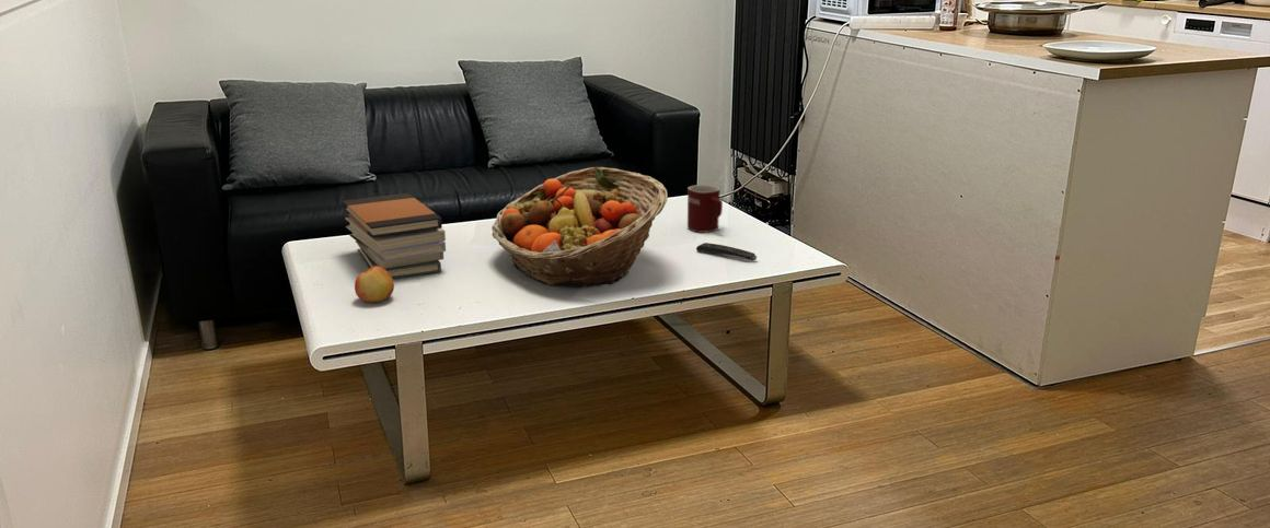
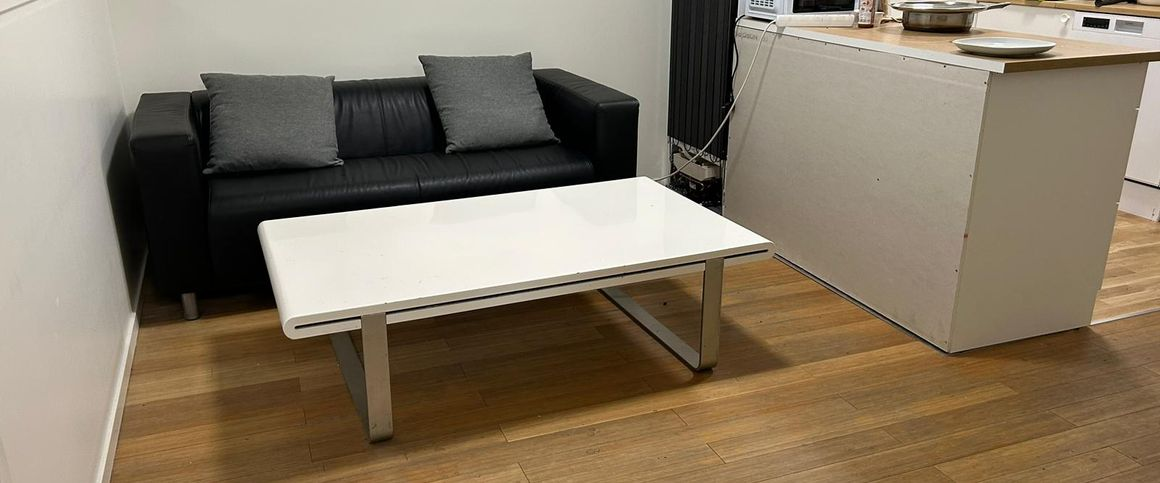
- remote control (727, 250)
- mug (707, 210)
- apple (374, 283)
- book stack (394, 235)
- fruit basket (578, 224)
